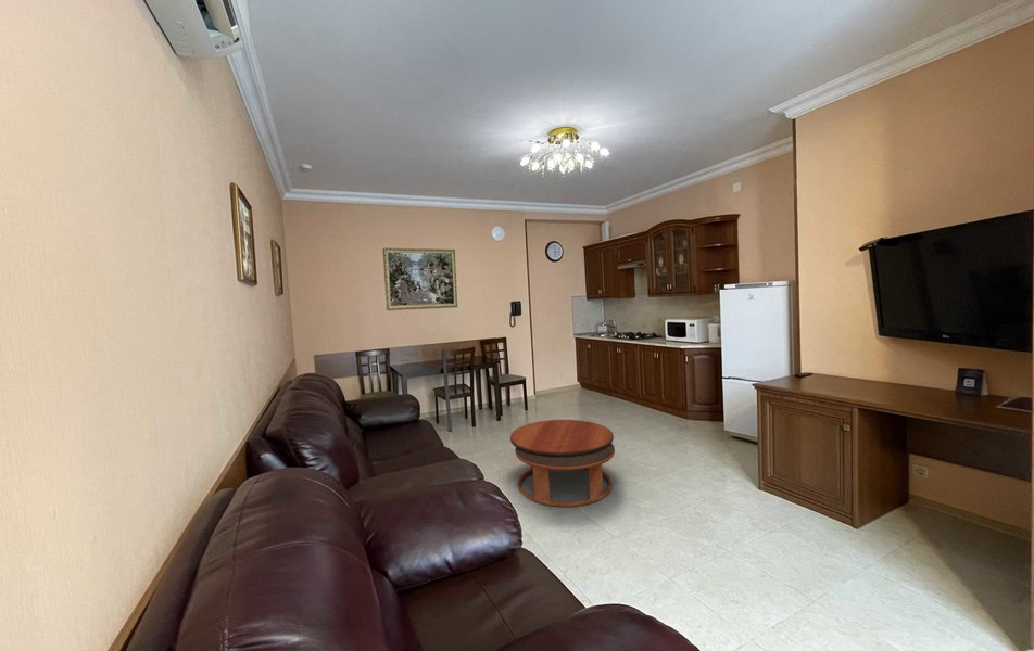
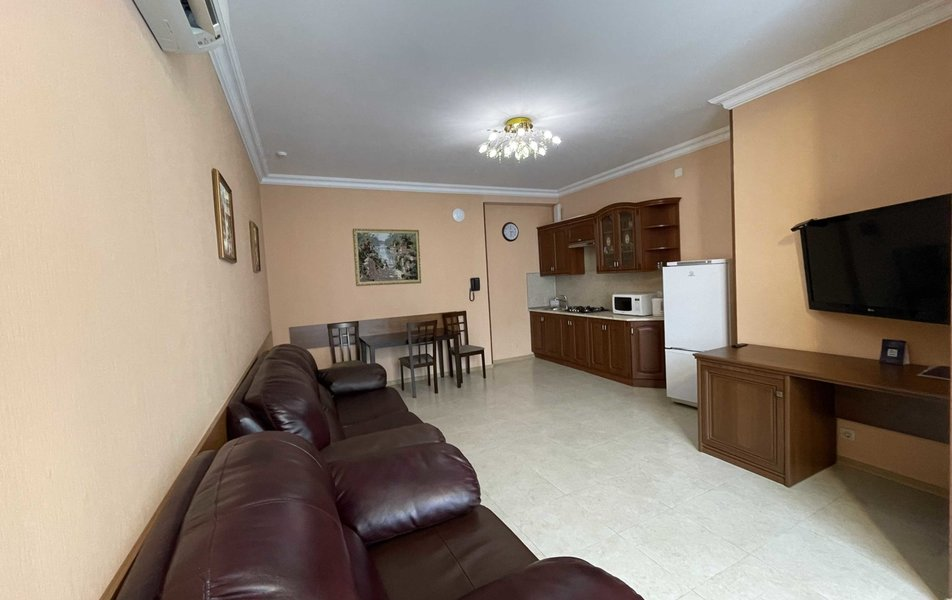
- coffee table (563, 459)
